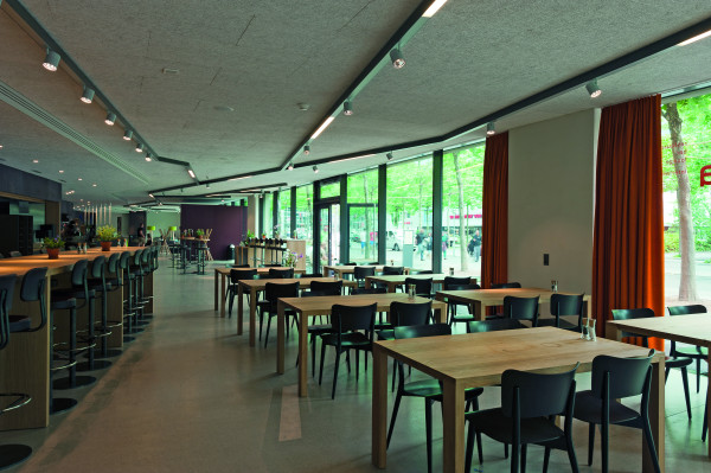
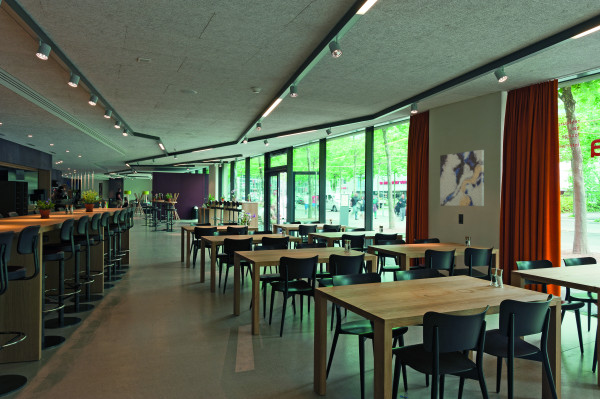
+ wall art (460, 179)
